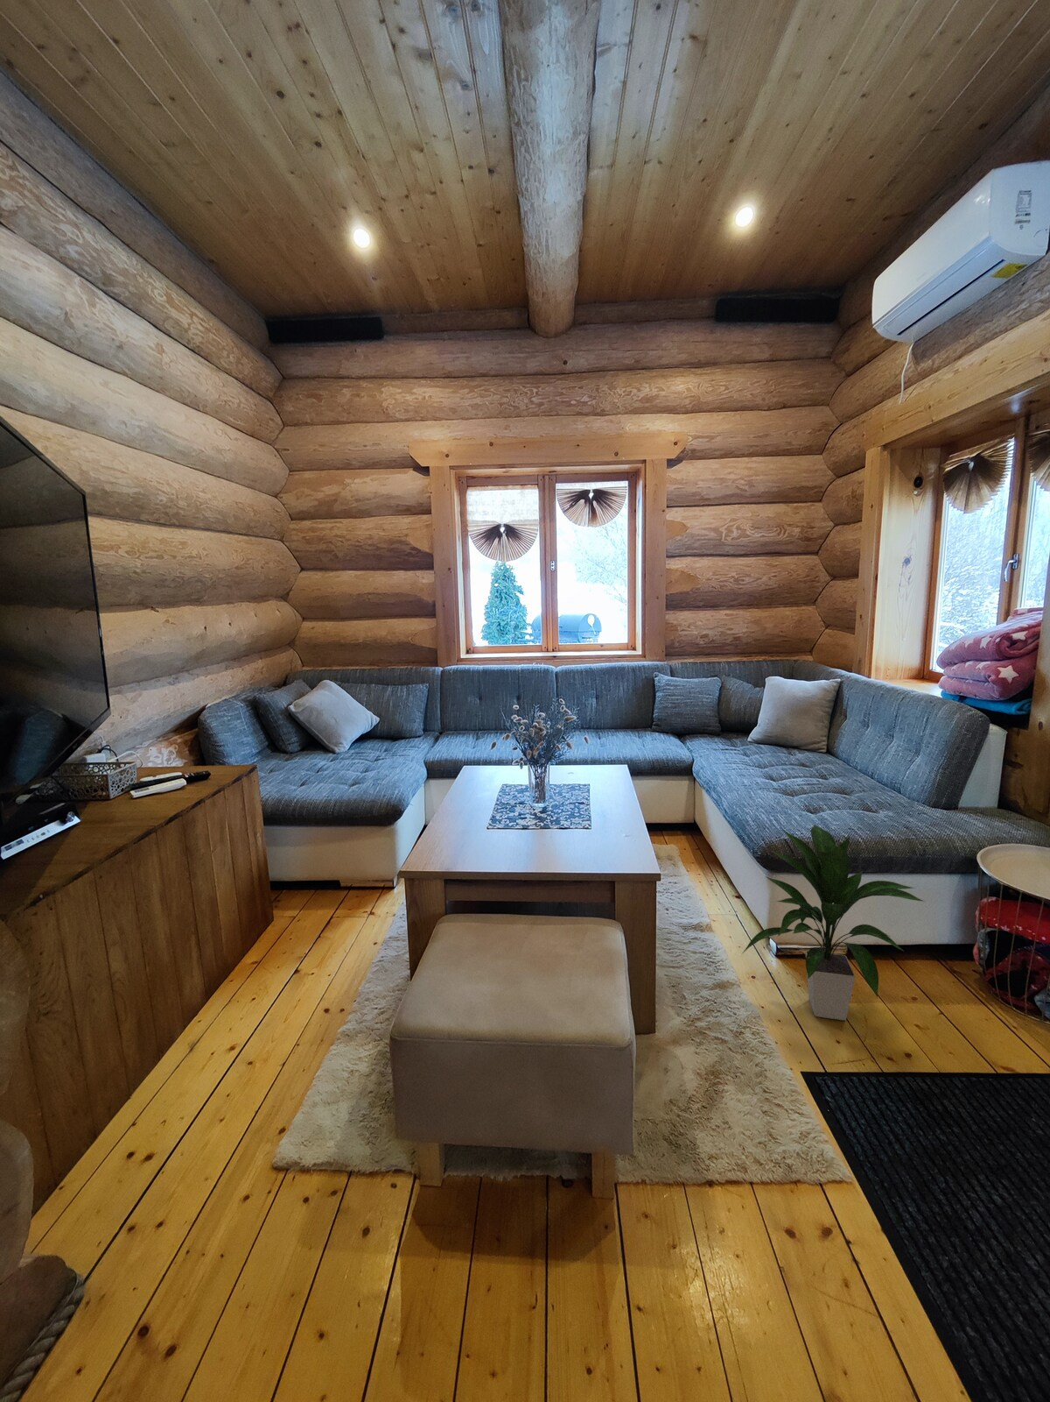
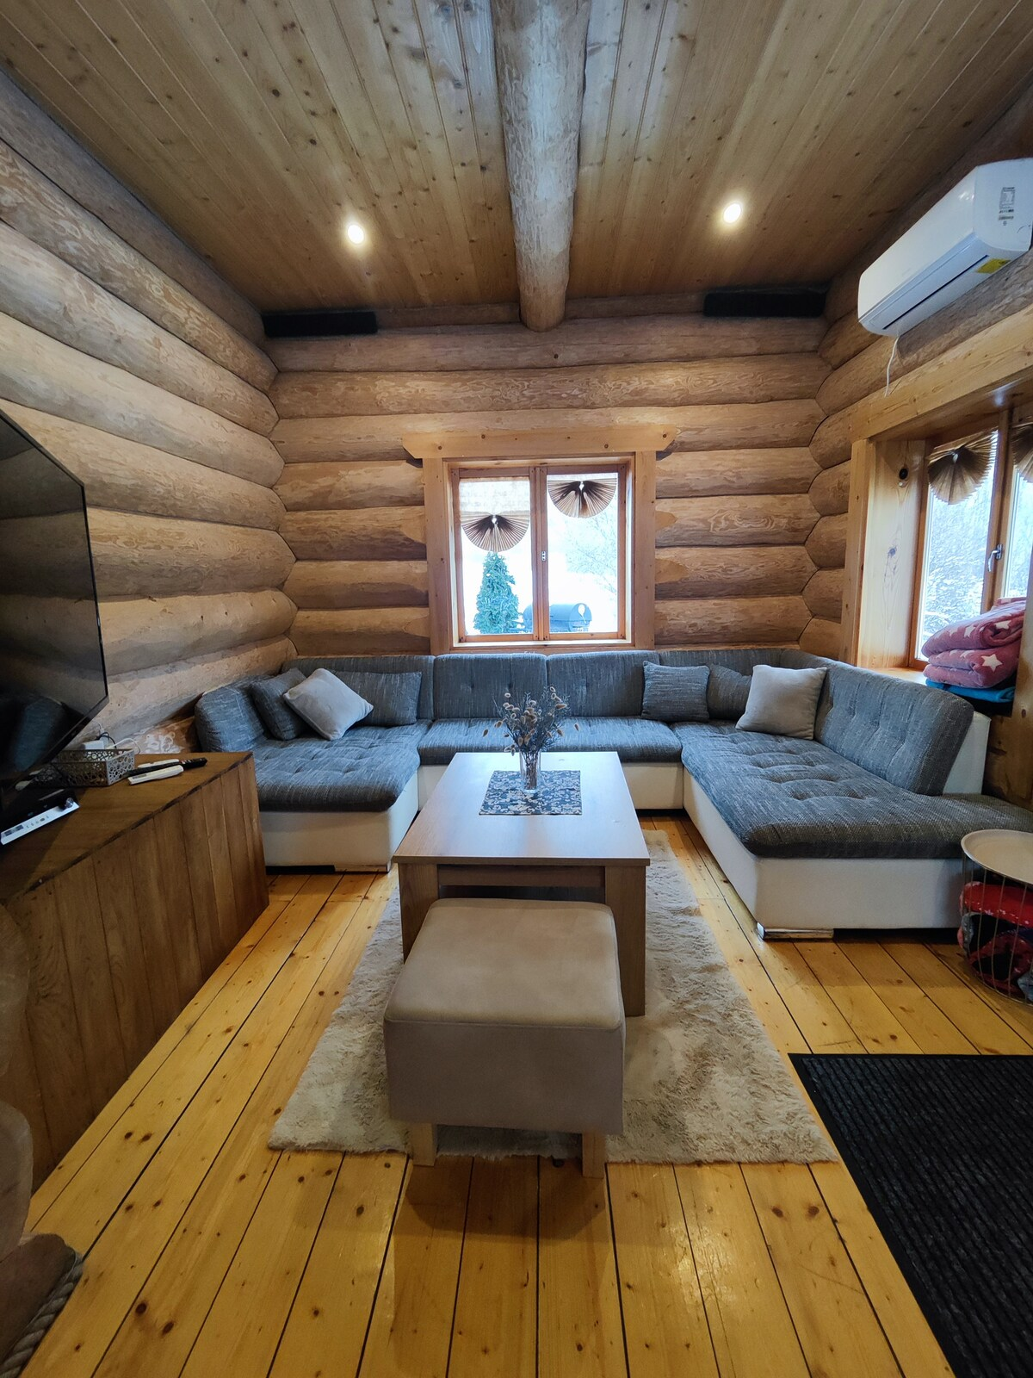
- indoor plant (824, 918)
